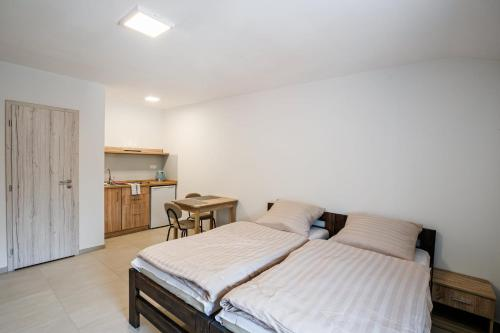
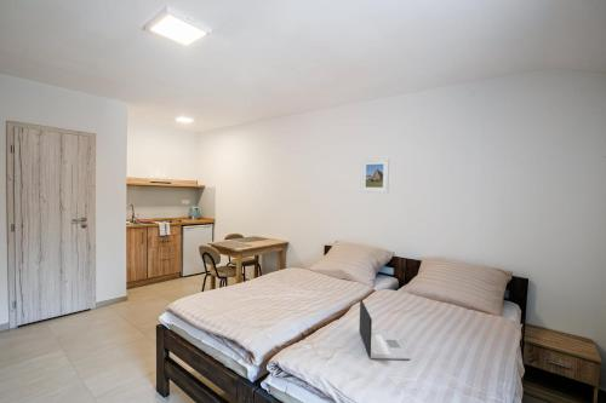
+ laptop (382, 332)
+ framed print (375, 175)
